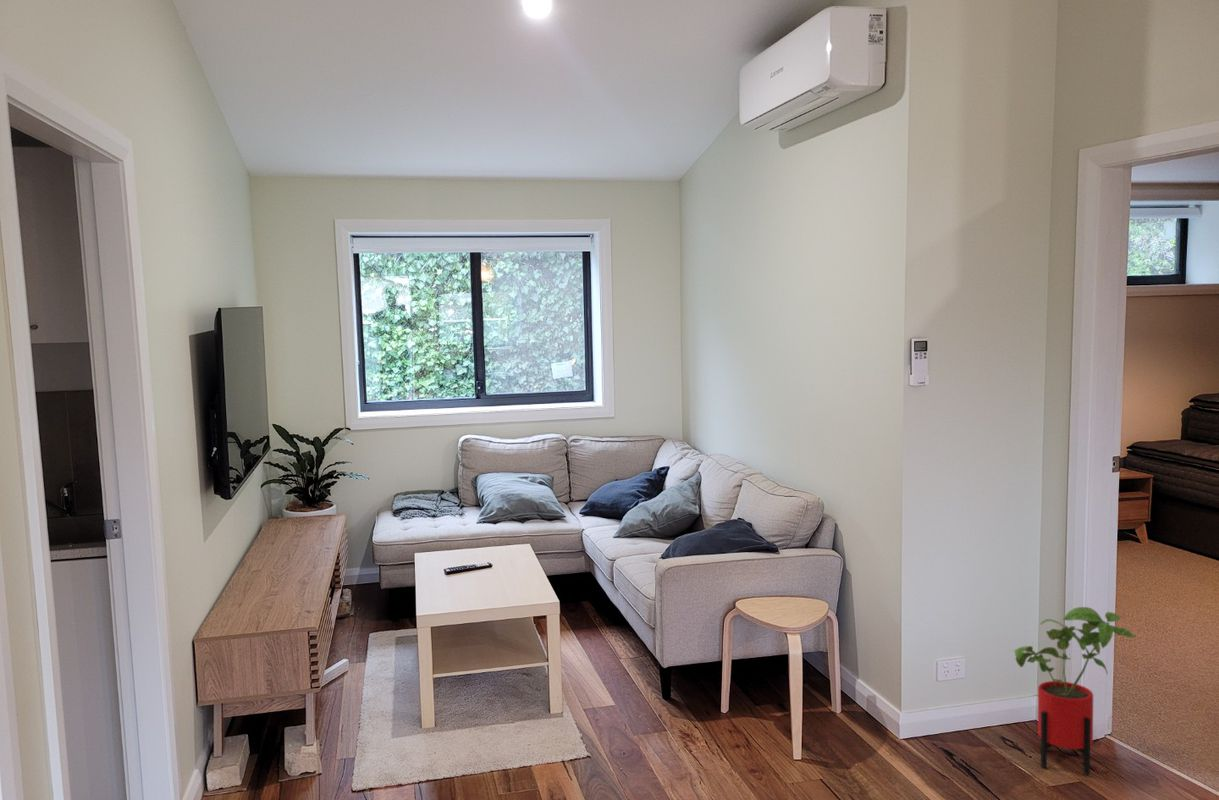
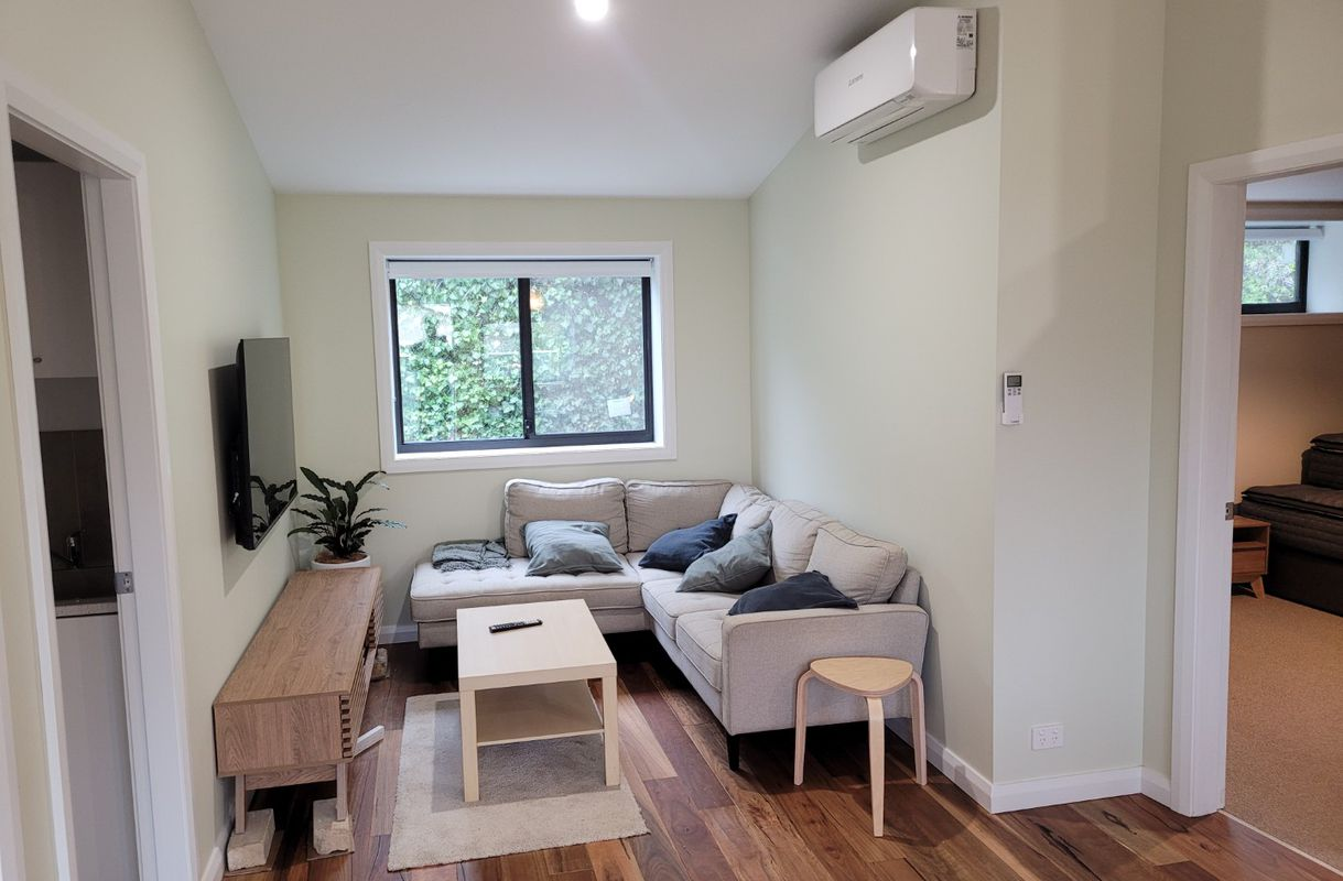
- house plant (1068, 683)
